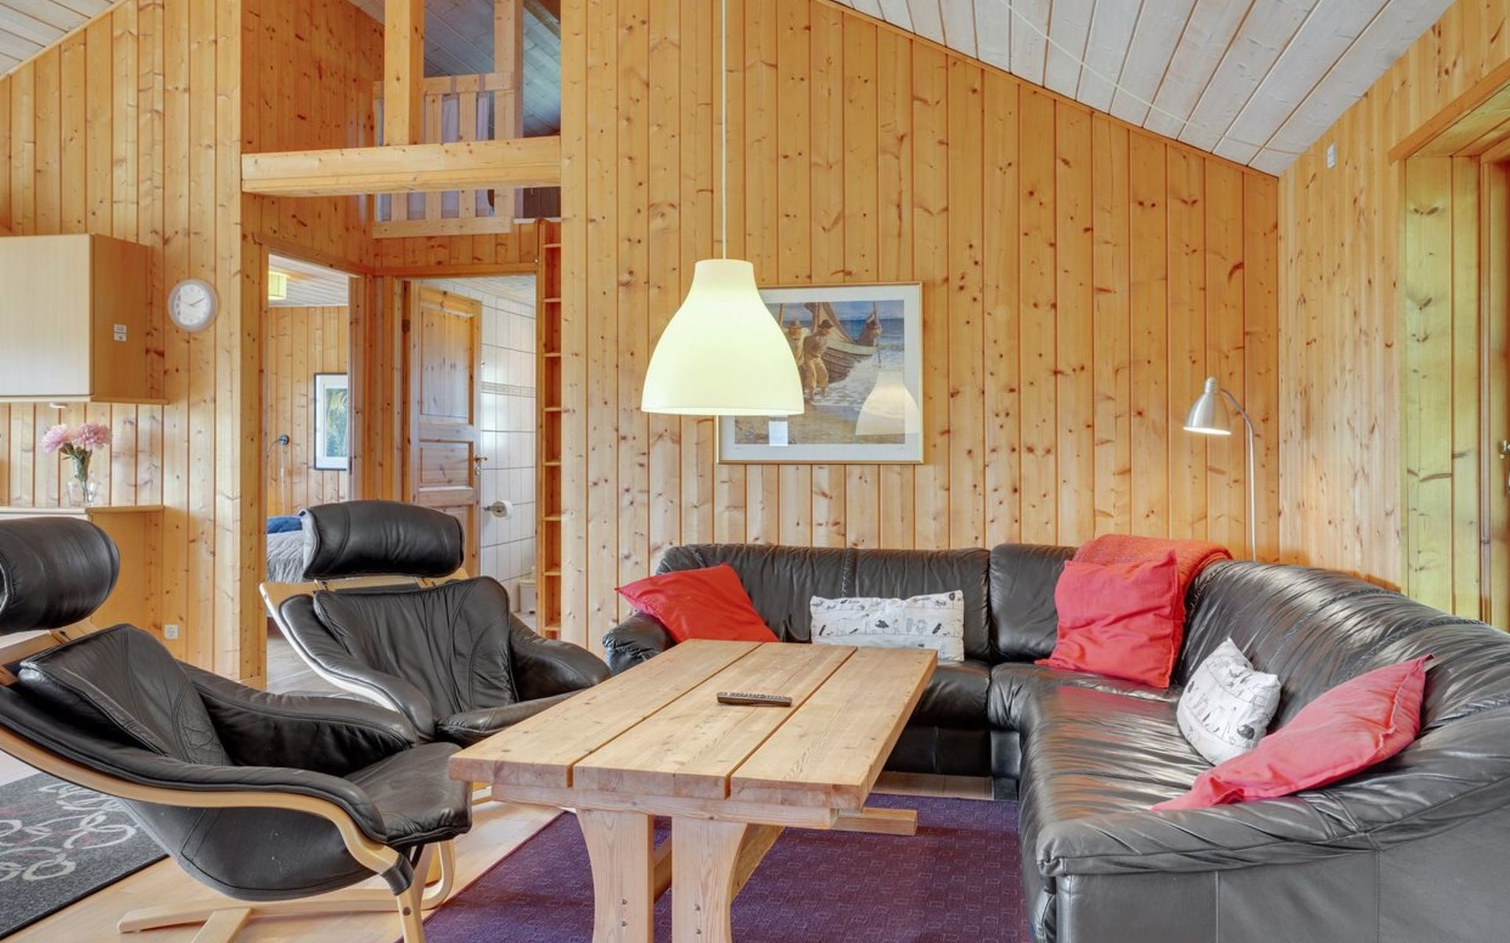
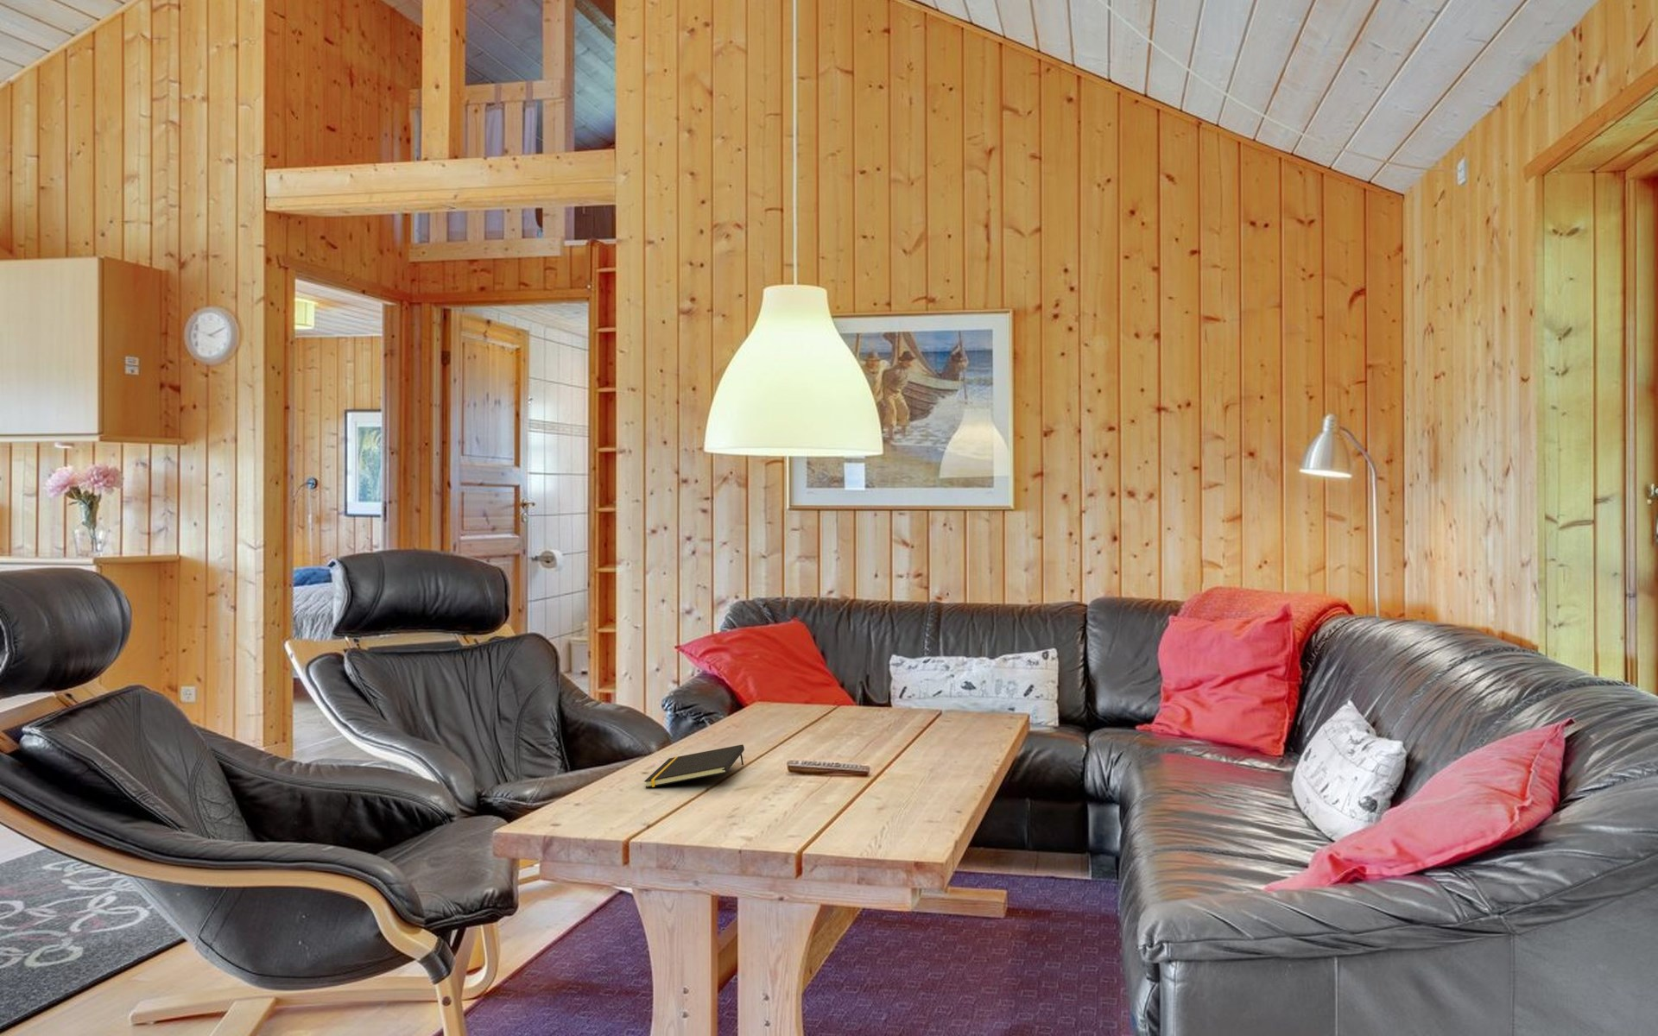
+ notepad (696, 765)
